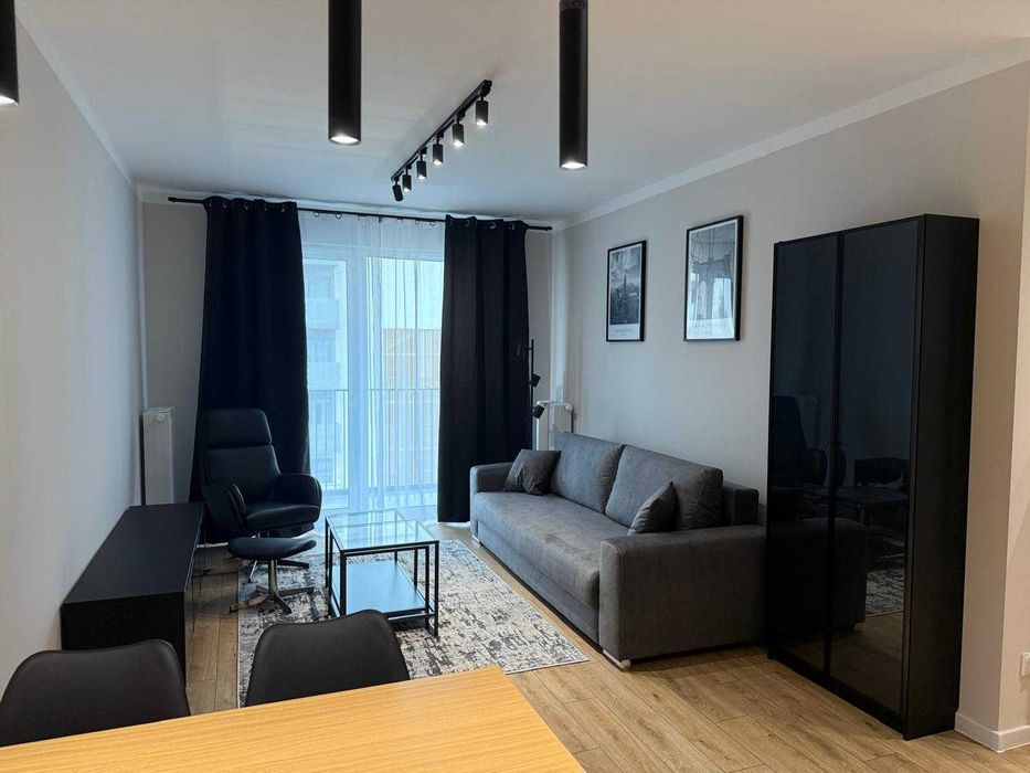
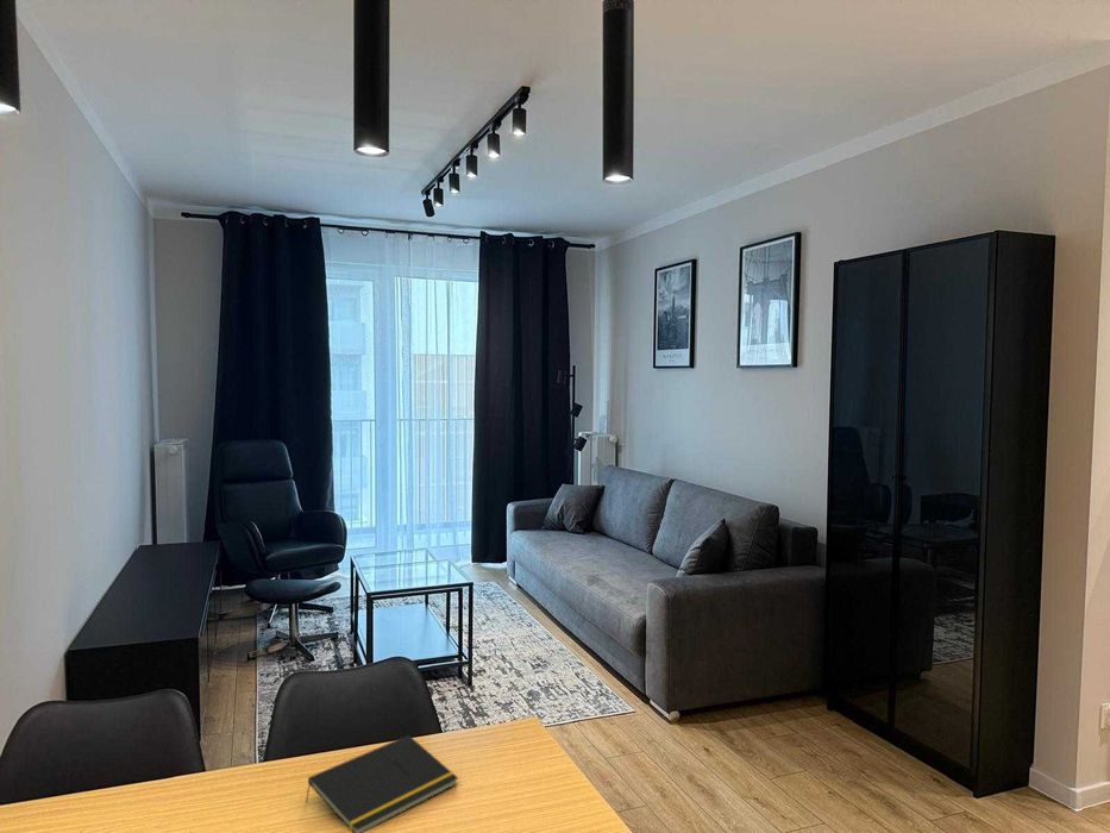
+ notepad (384, 779)
